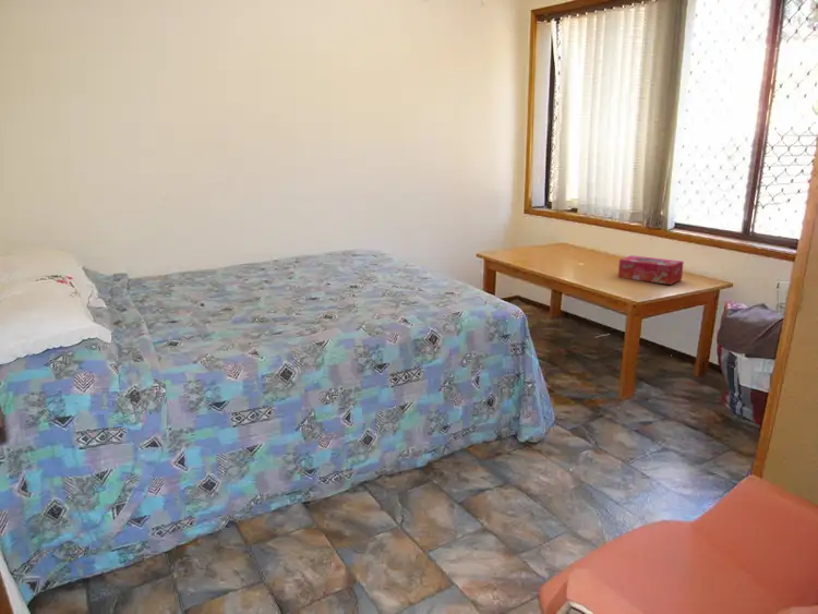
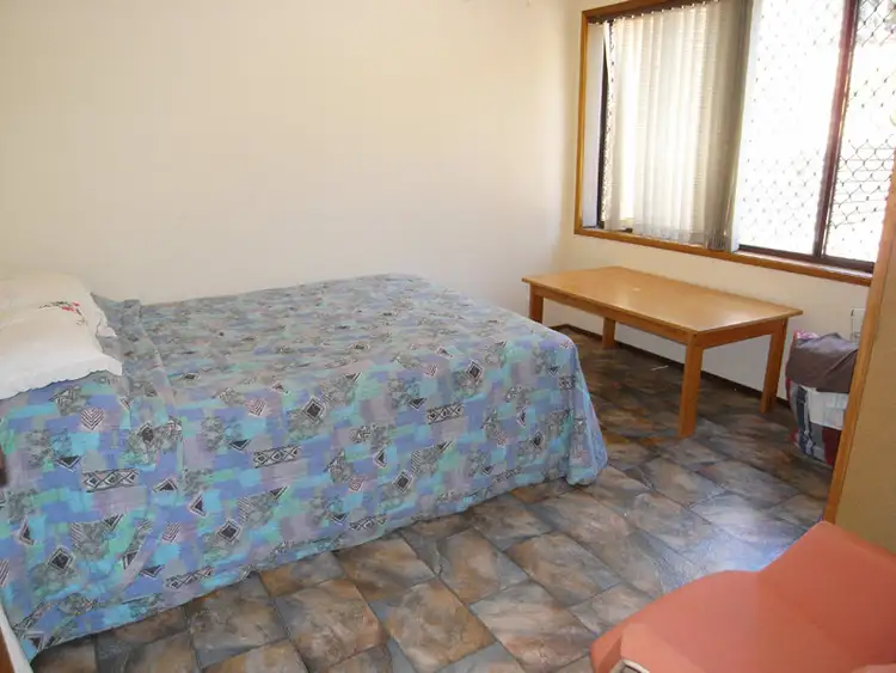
- tissue box (650, 269)
